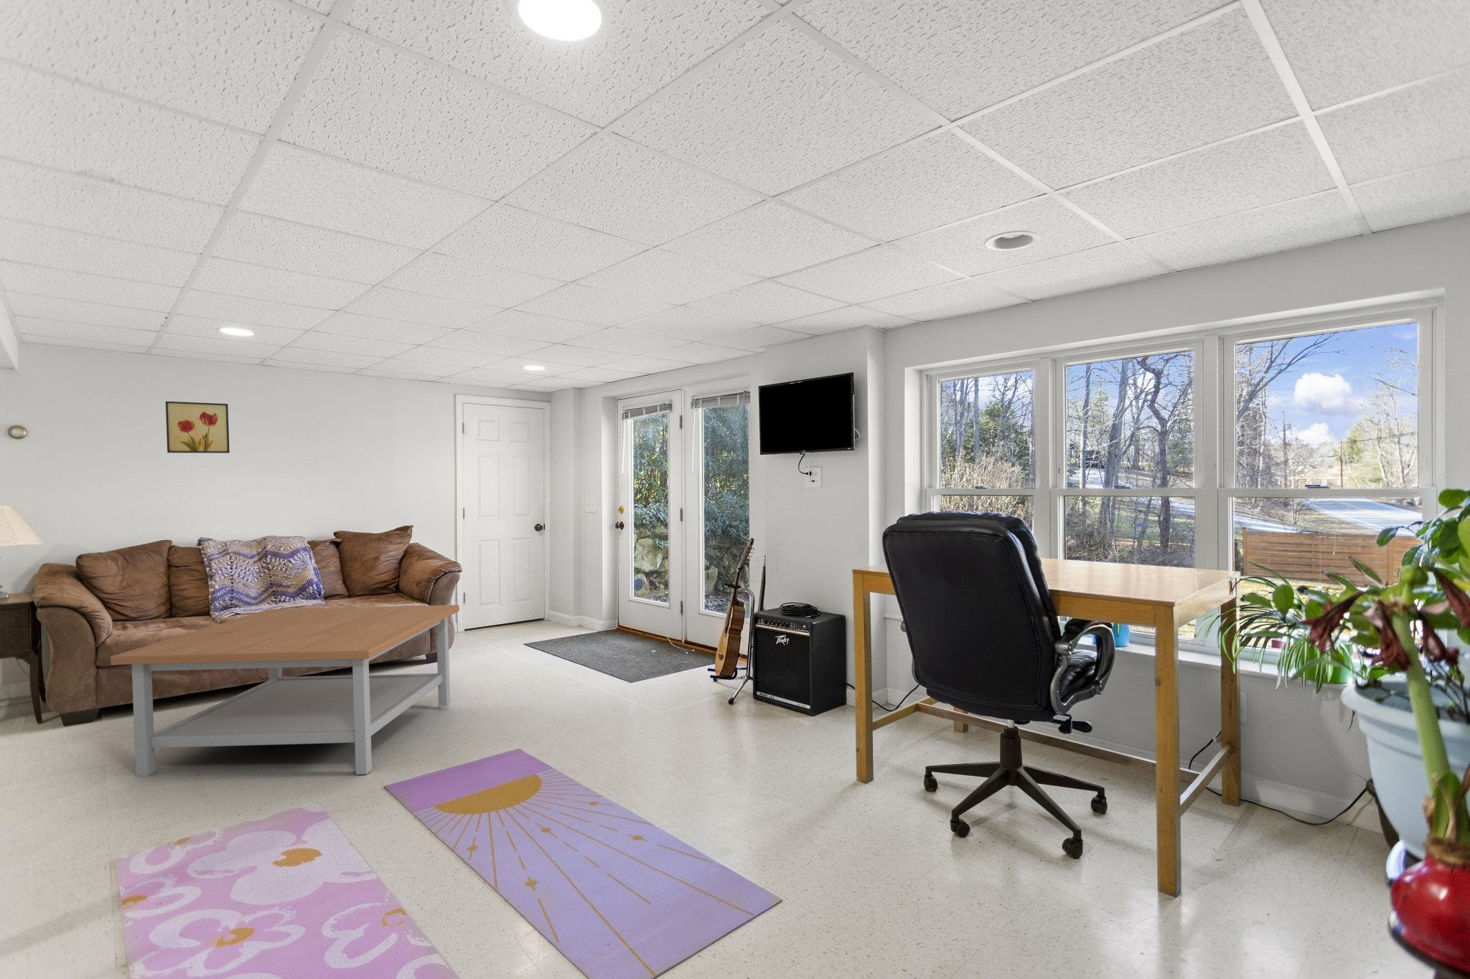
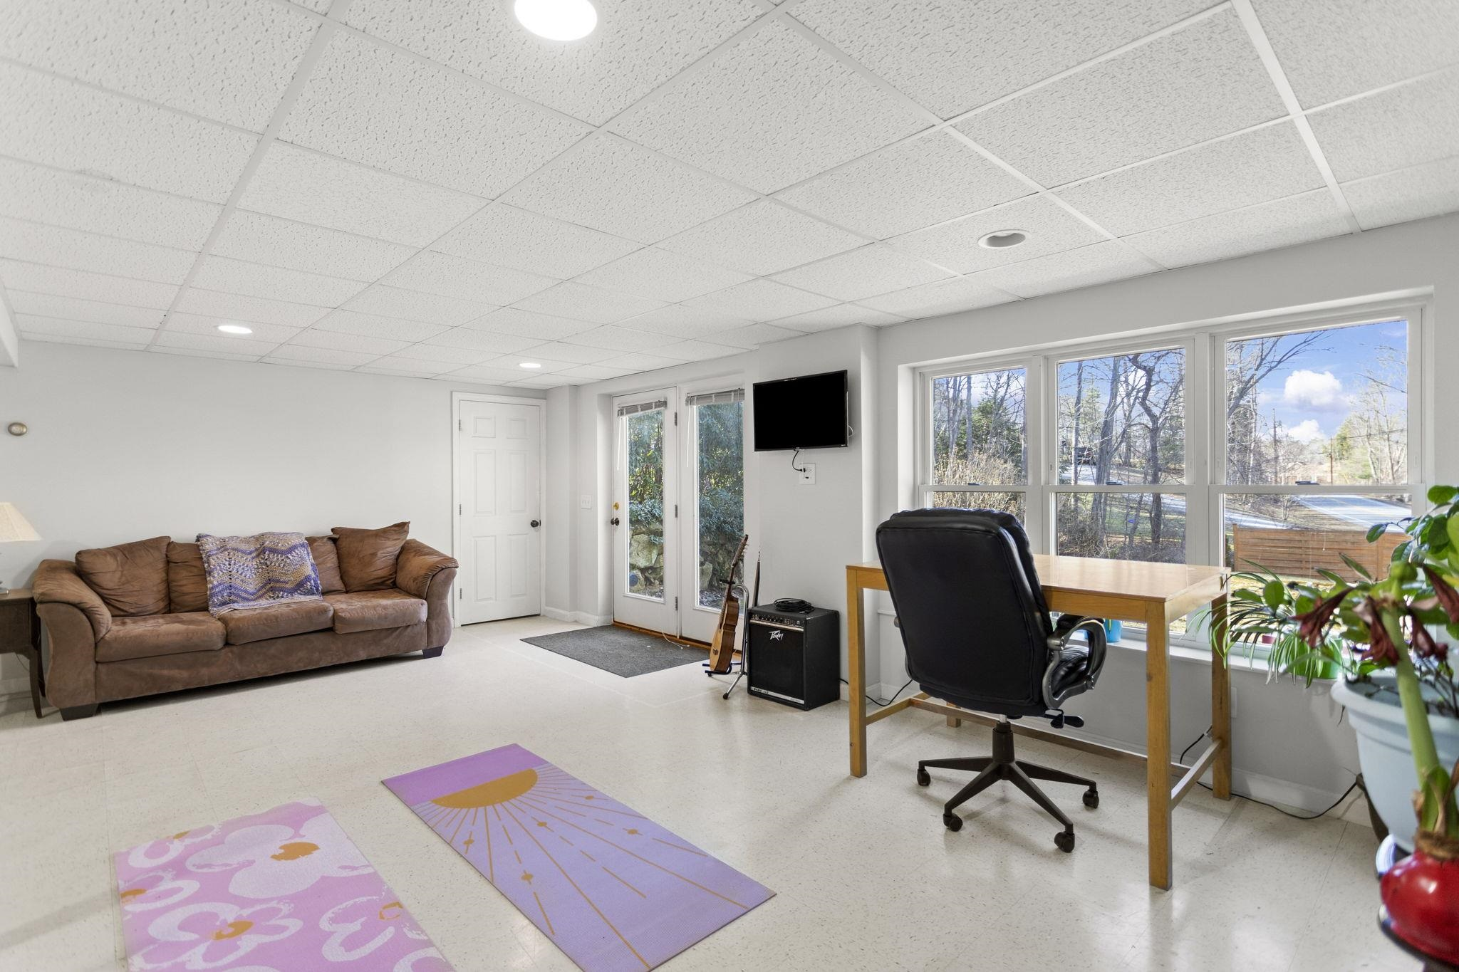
- coffee table (313, 682)
- wall art (198, 427)
